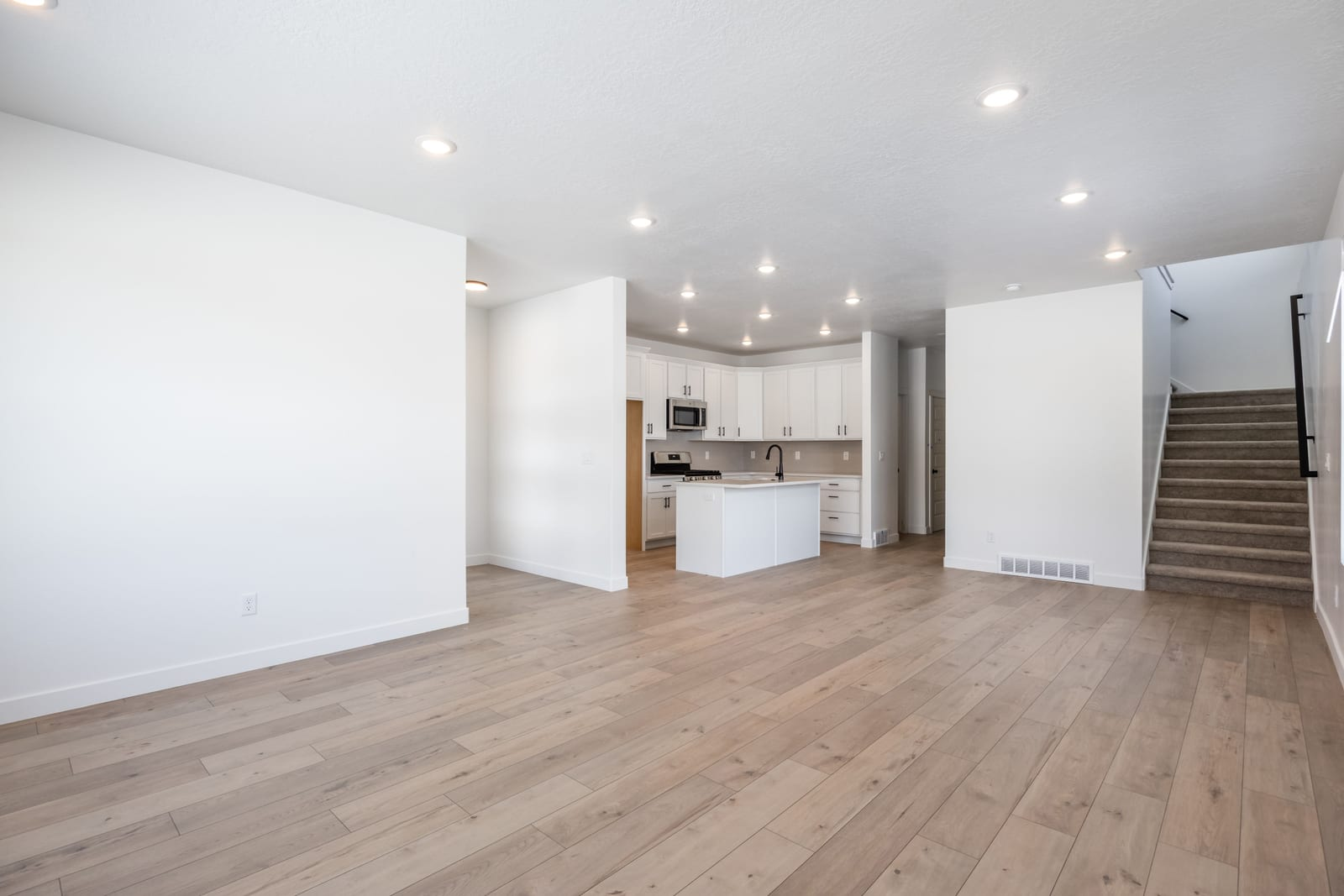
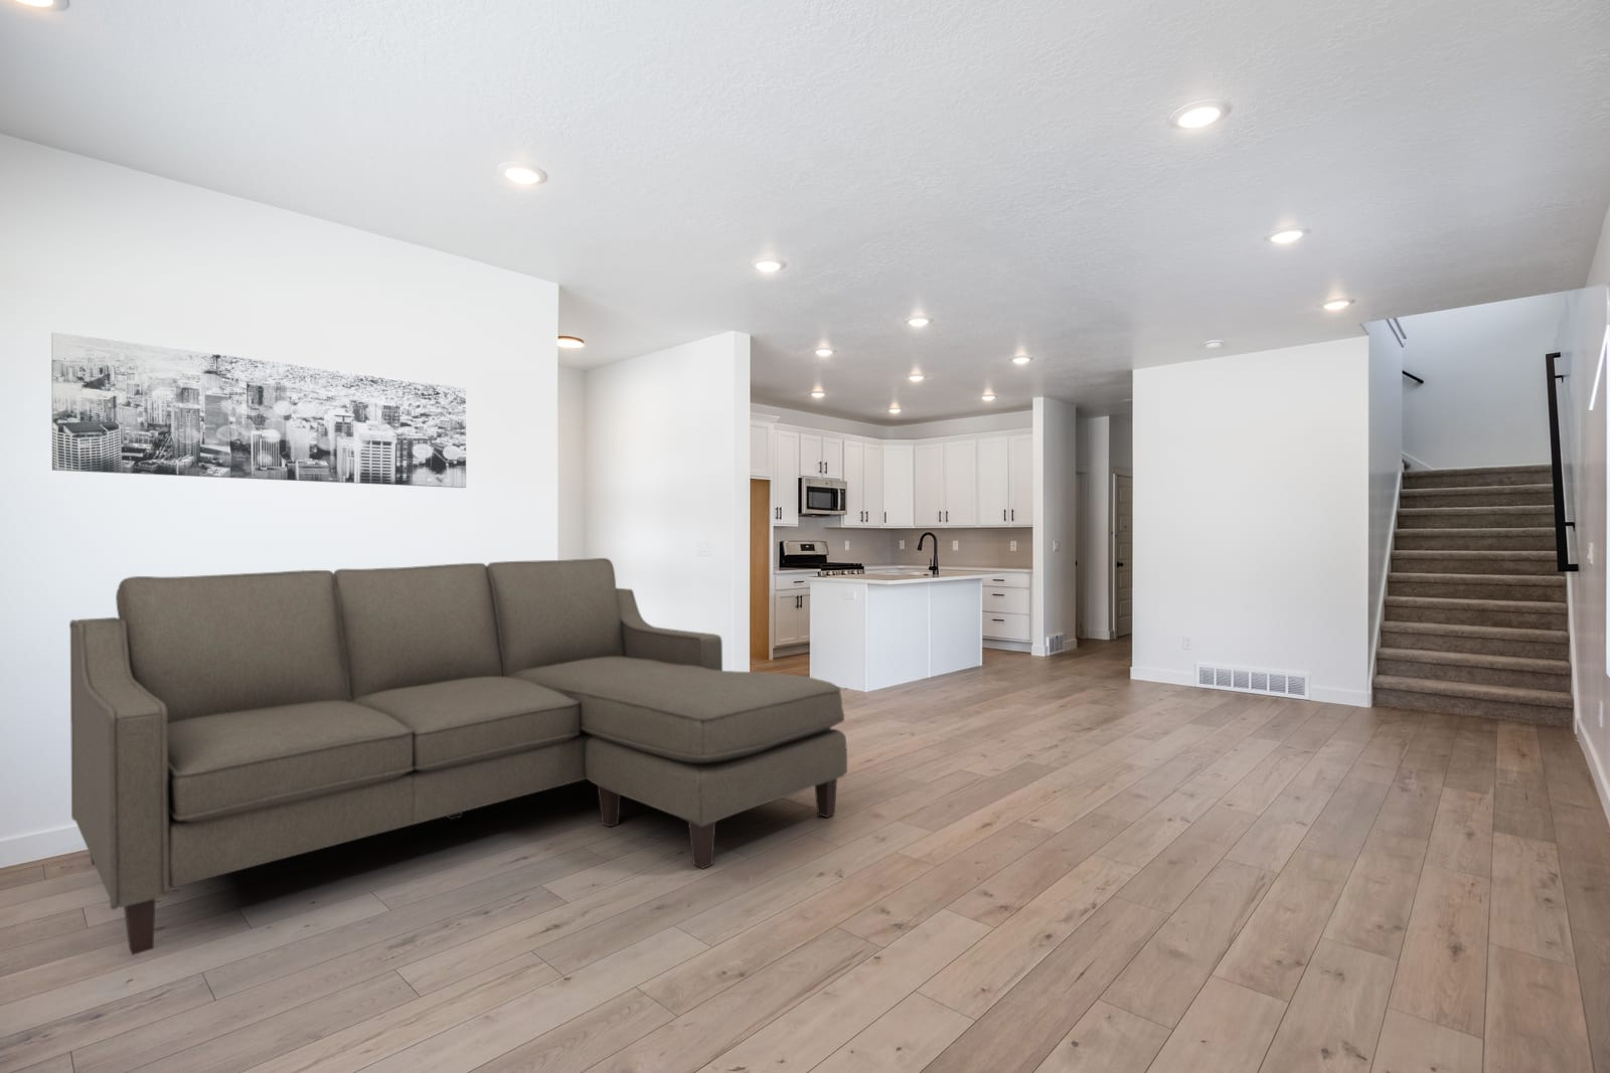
+ sofa (491, 702)
+ wall art (291, 423)
